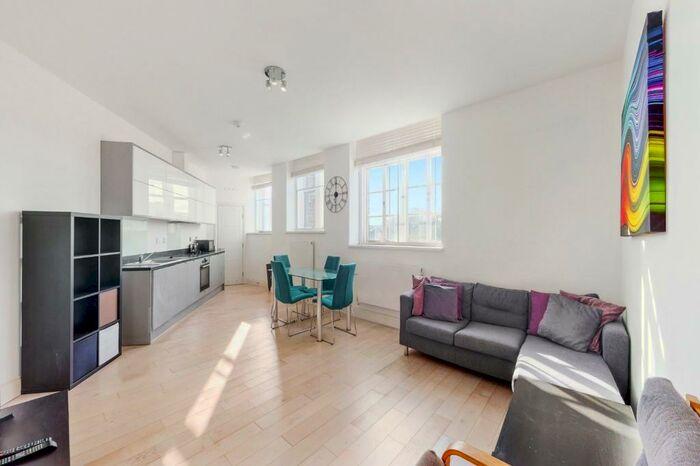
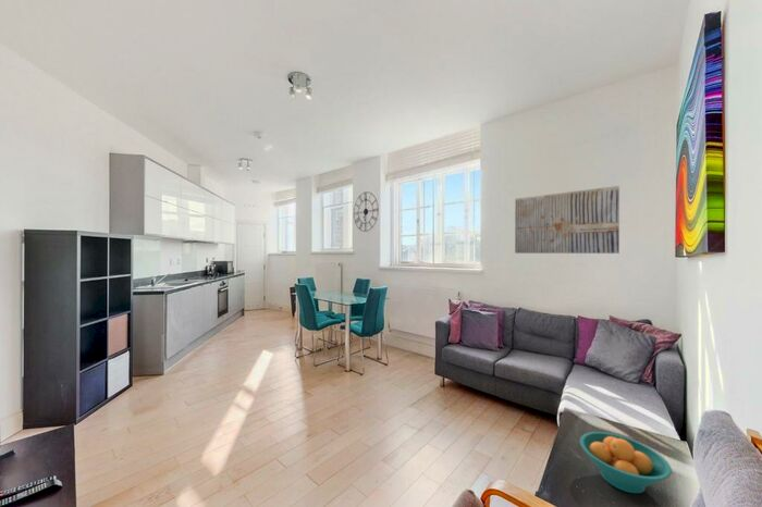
+ wall art (562, 223)
+ fruit bowl (622, 460)
